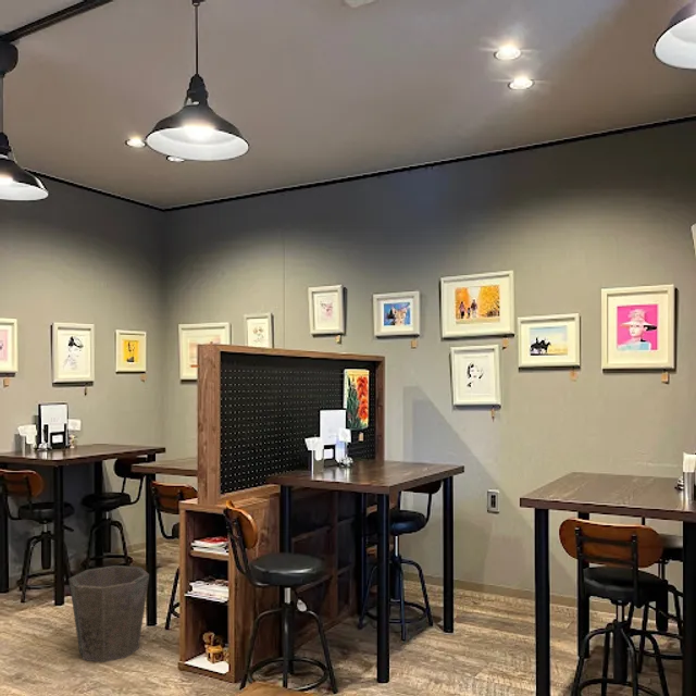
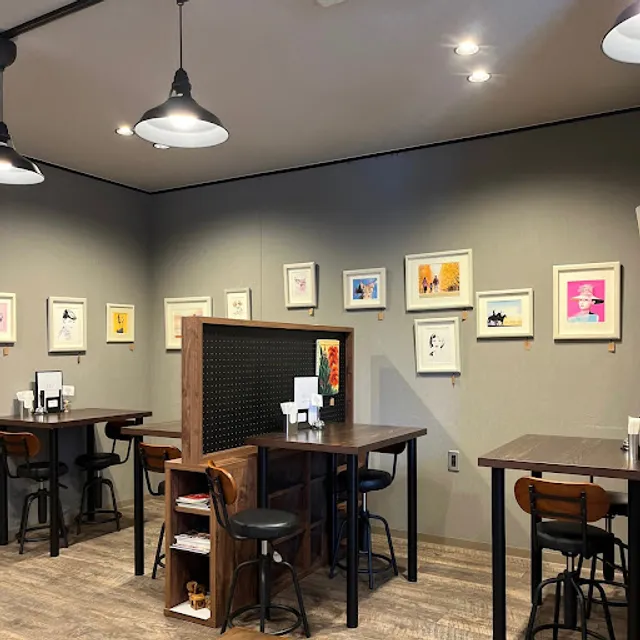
- waste bin (109, 613)
